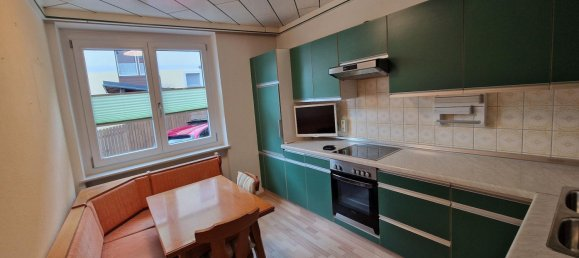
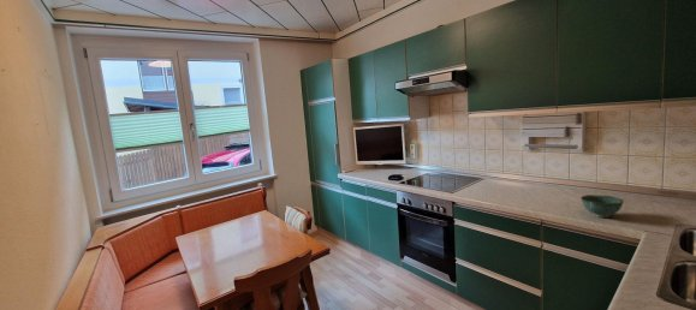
+ bowl (601, 207)
